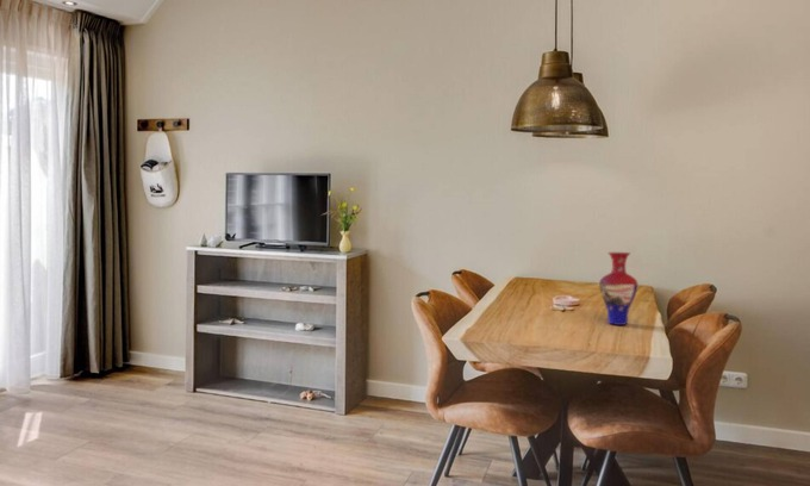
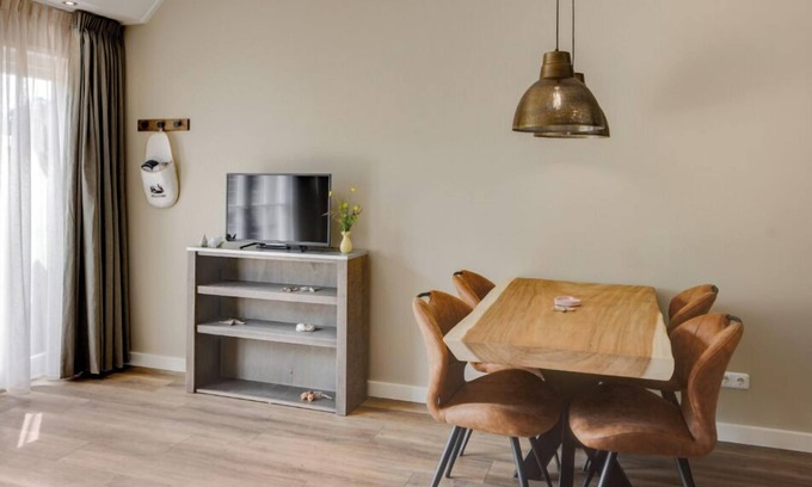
- vase (618, 288)
